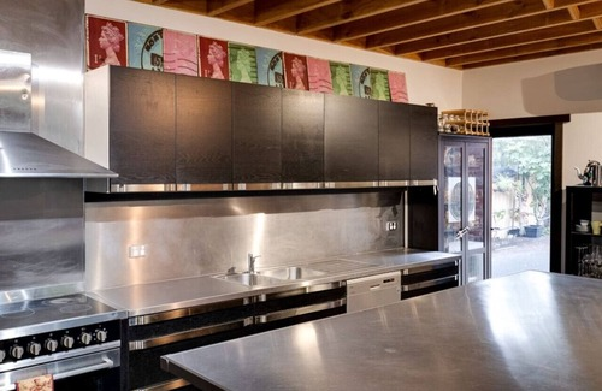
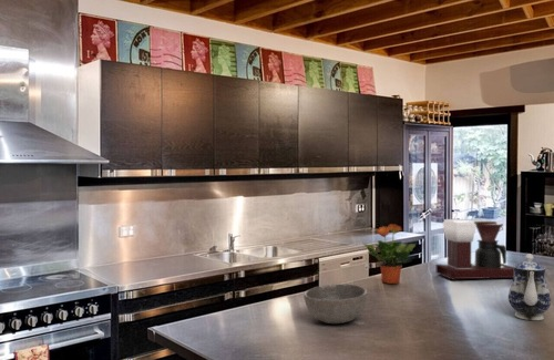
+ bowl (335, 305)
+ coffee maker (478, 248)
+ teapot (529, 285)
+ potted plant (389, 253)
